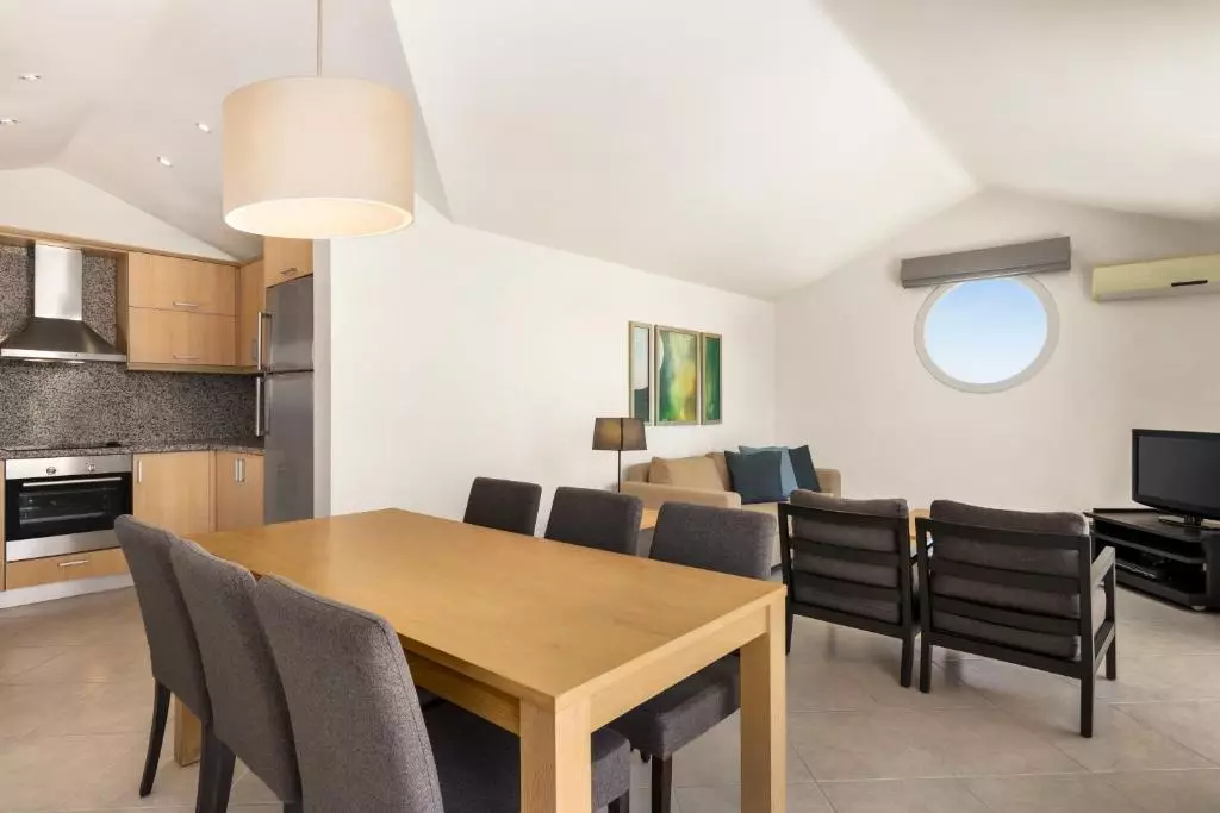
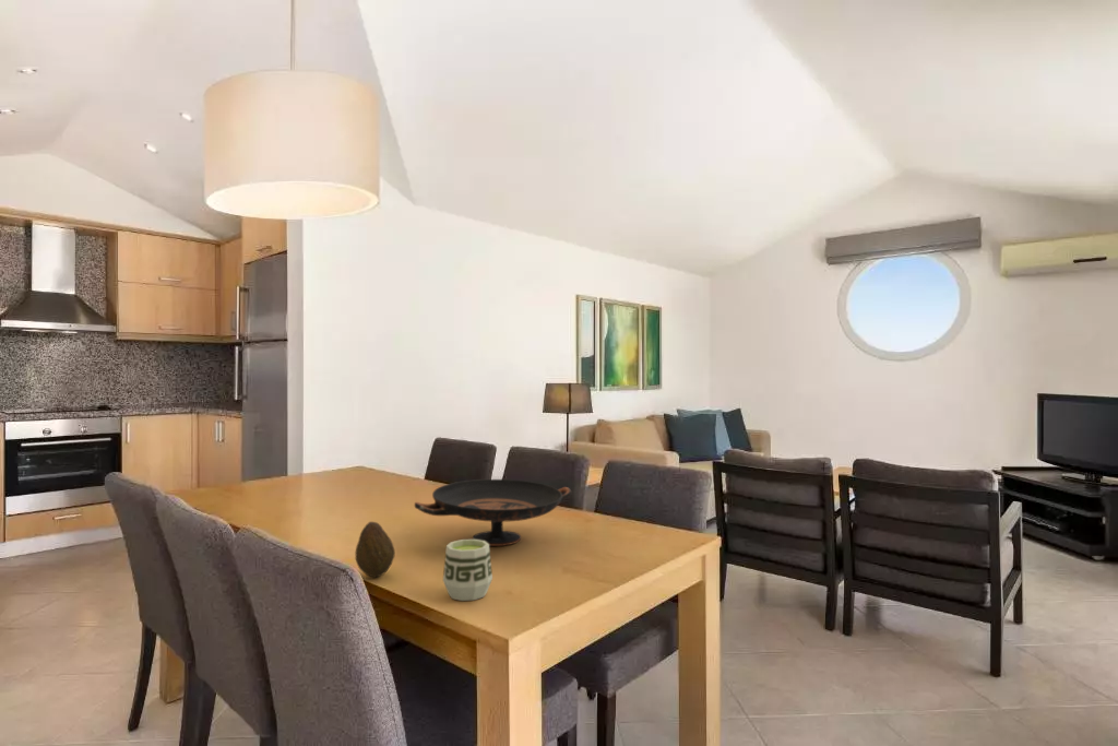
+ cup (467, 569)
+ decorative bowl (497, 514)
+ fruit (374, 548)
